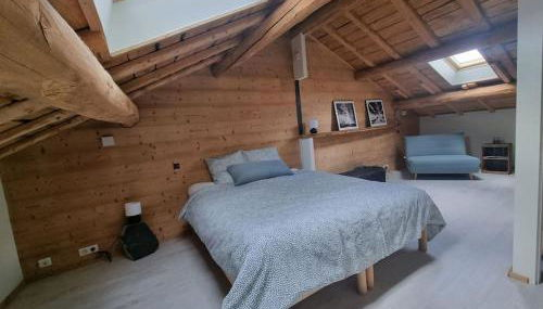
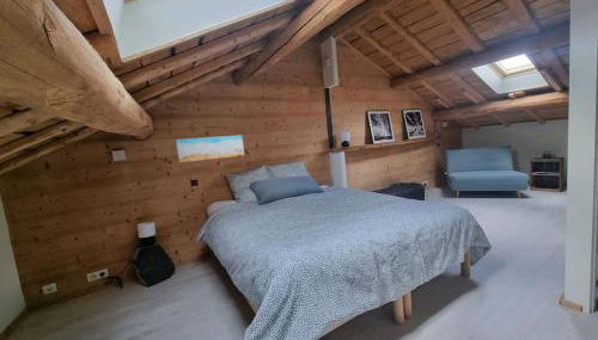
+ wall art (212, 148)
